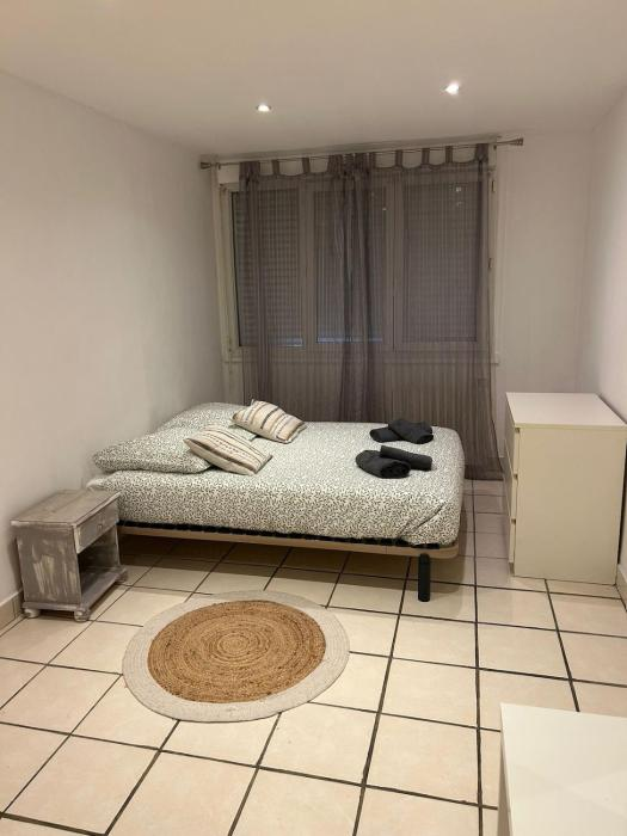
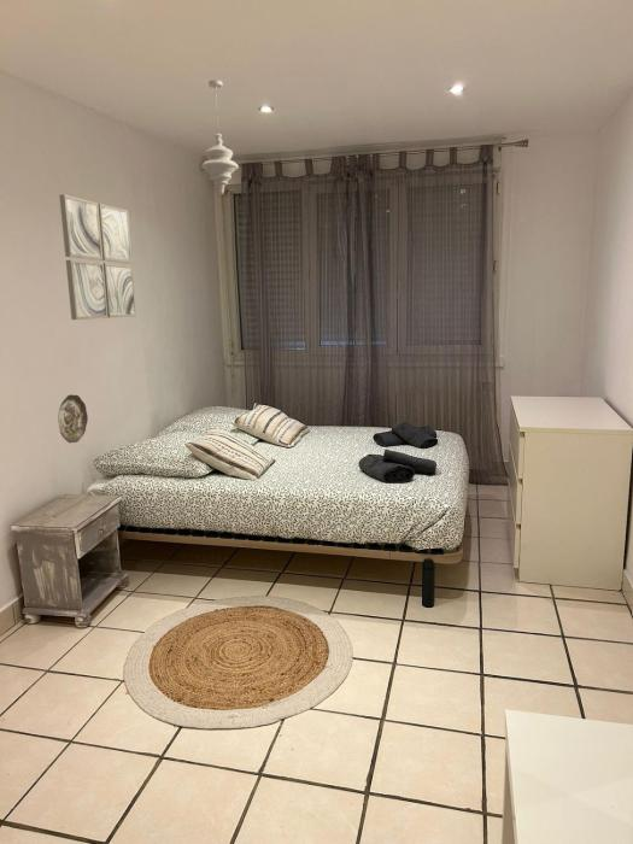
+ pendant light (218, 139)
+ wall art (101, 259)
+ decorative plate (71, 418)
